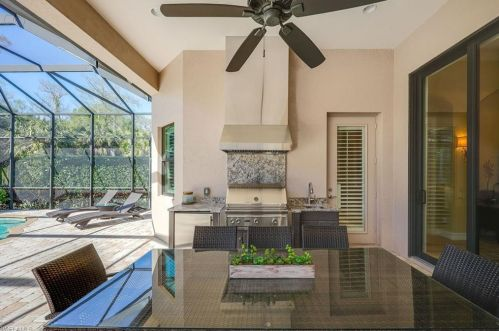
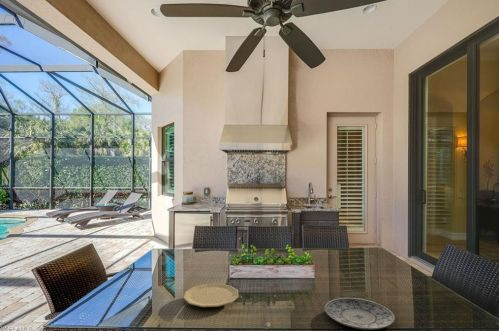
+ plate (211, 296)
+ plate (358, 314)
